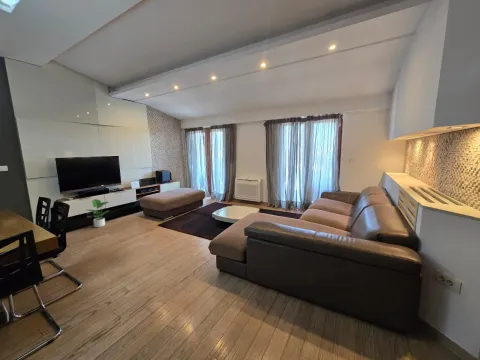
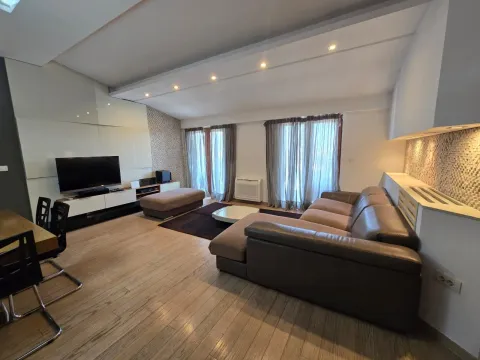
- potted plant (96, 213)
